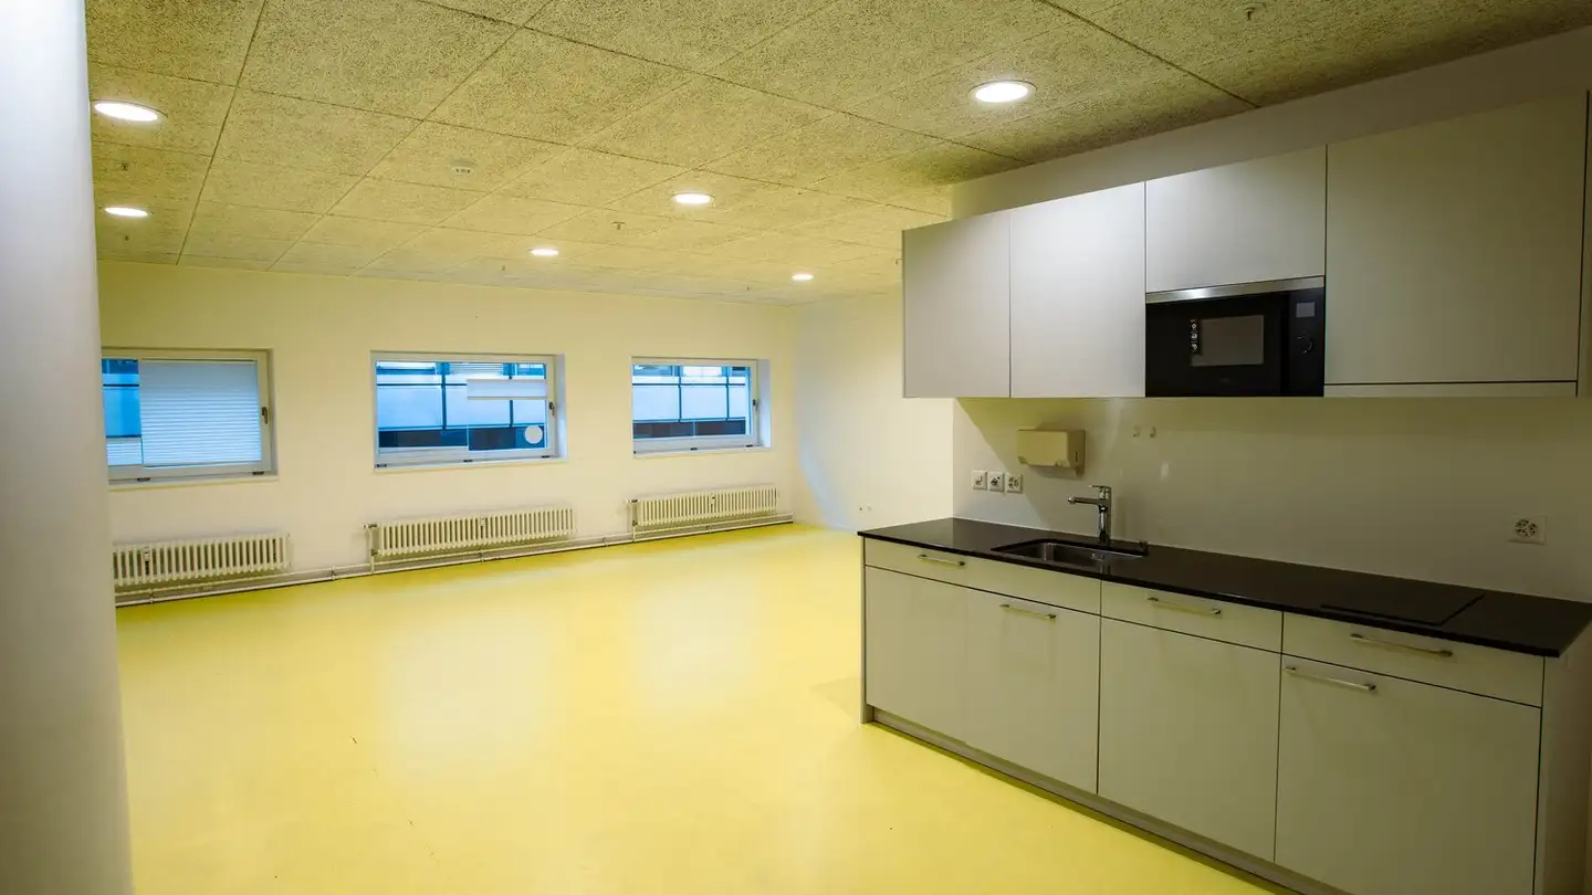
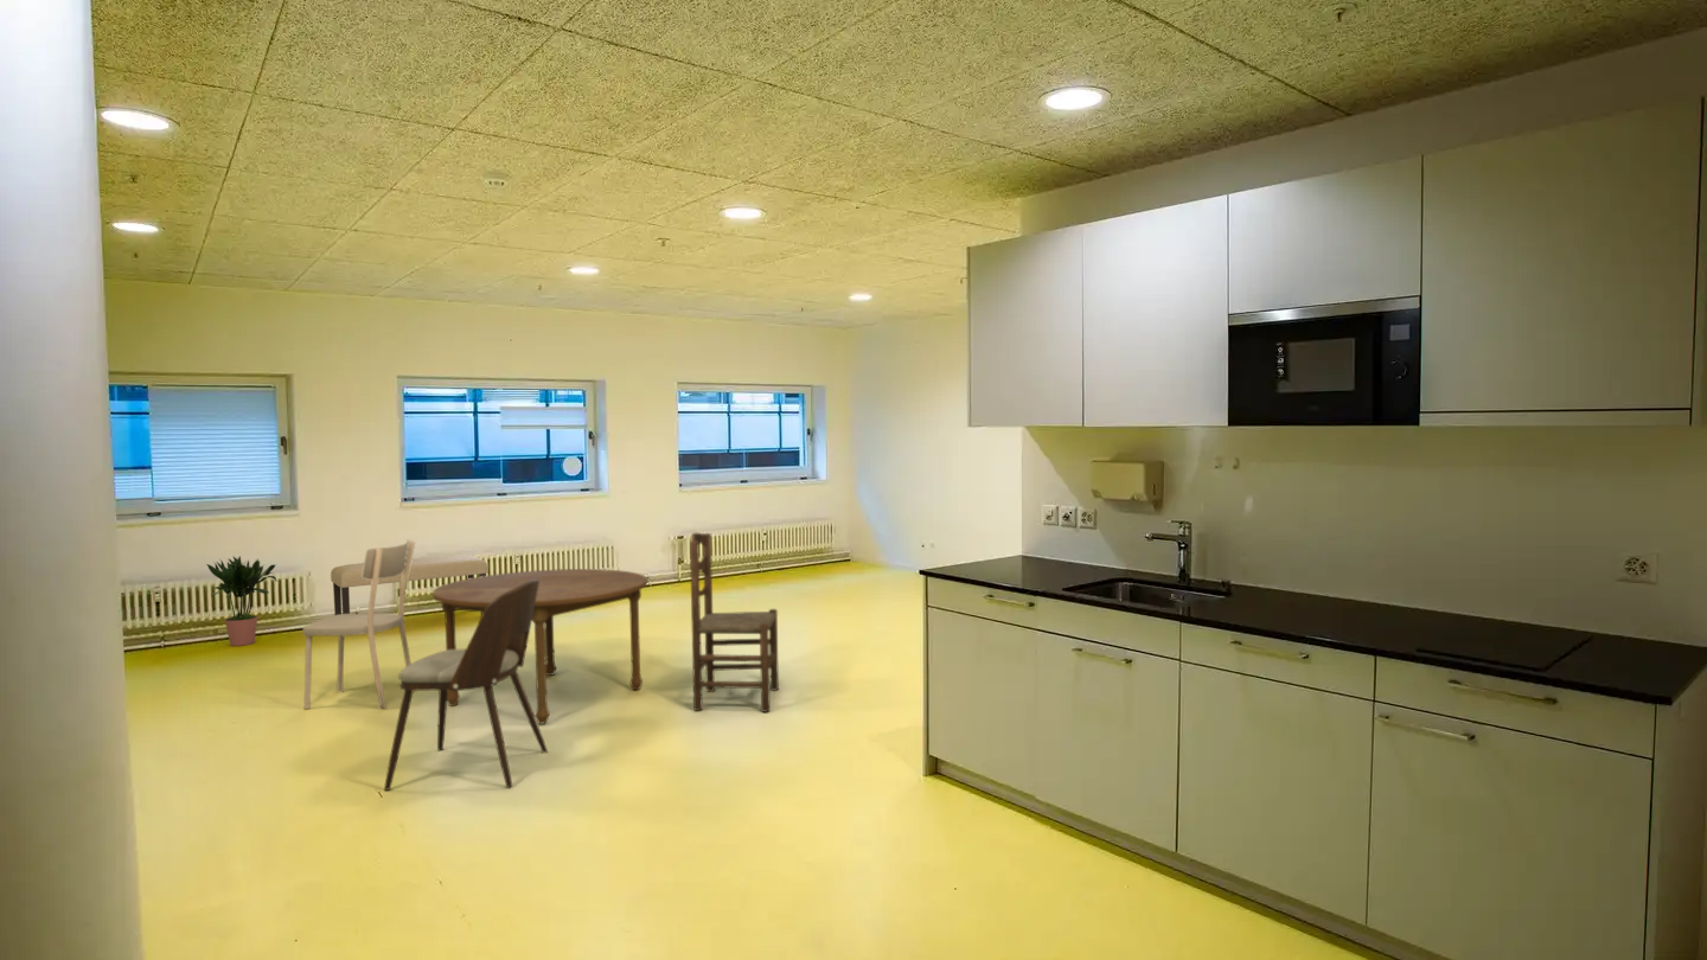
+ dining table (544, 640)
+ potted plant (244, 599)
+ dining chair (733, 616)
+ dining chair (472, 674)
+ bench (411, 580)
+ dining chair (359, 621)
